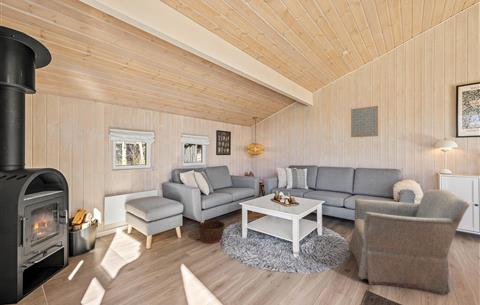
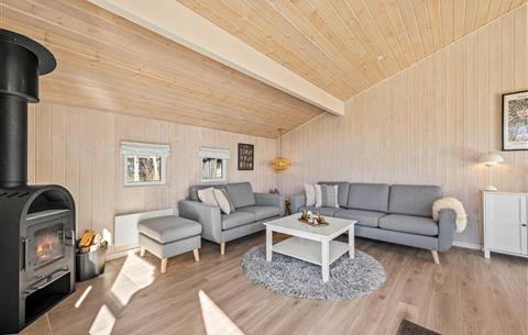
- basket (211, 231)
- armchair (398, 229)
- wall art (364, 122)
